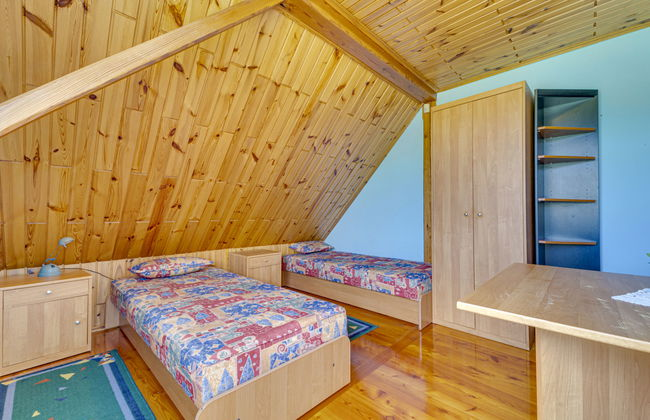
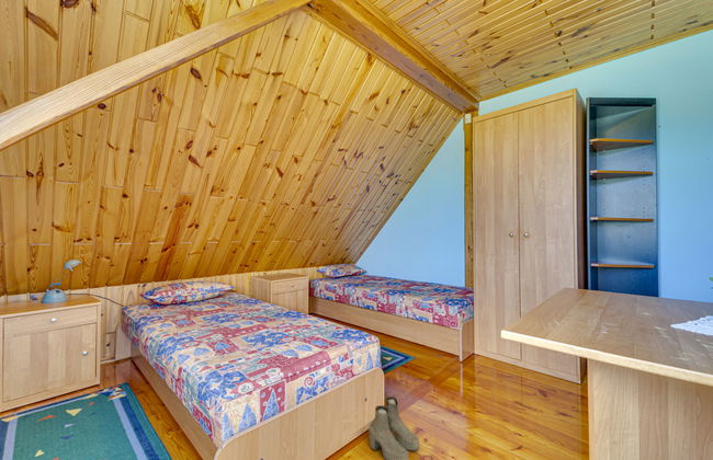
+ boots (393, 426)
